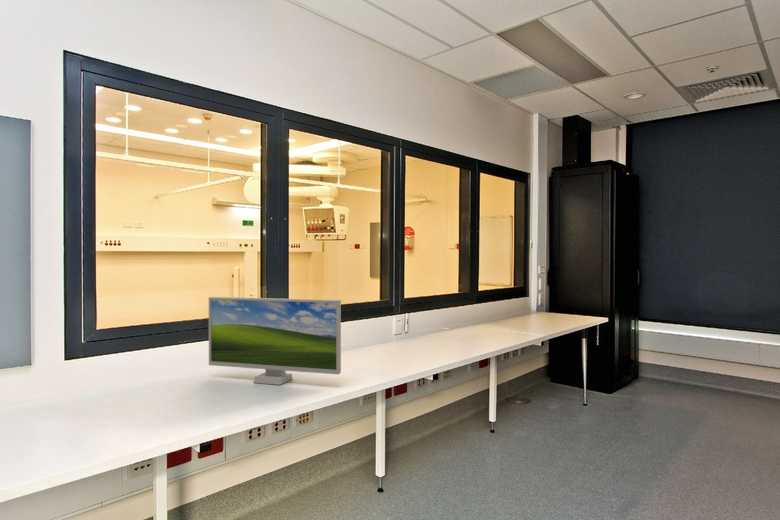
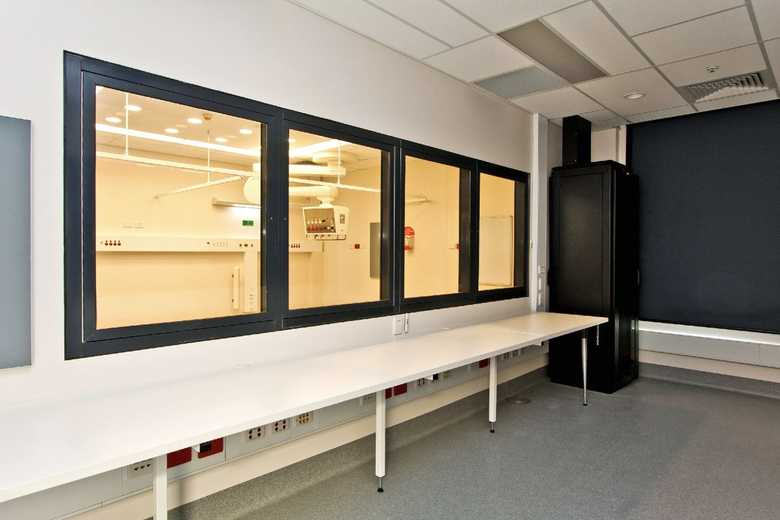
- monitor (273, 339)
